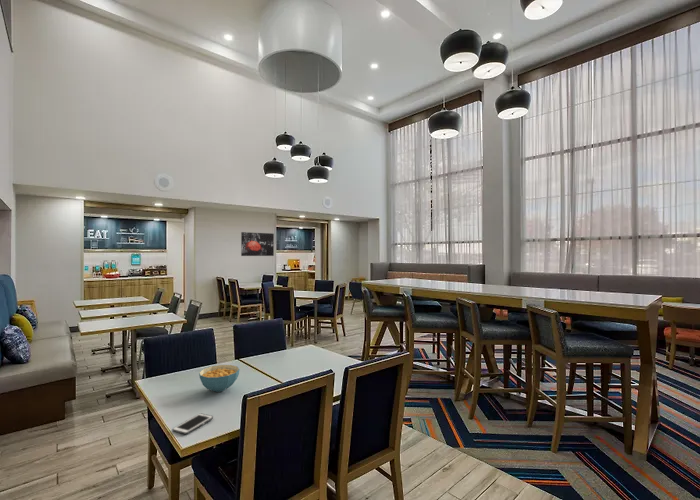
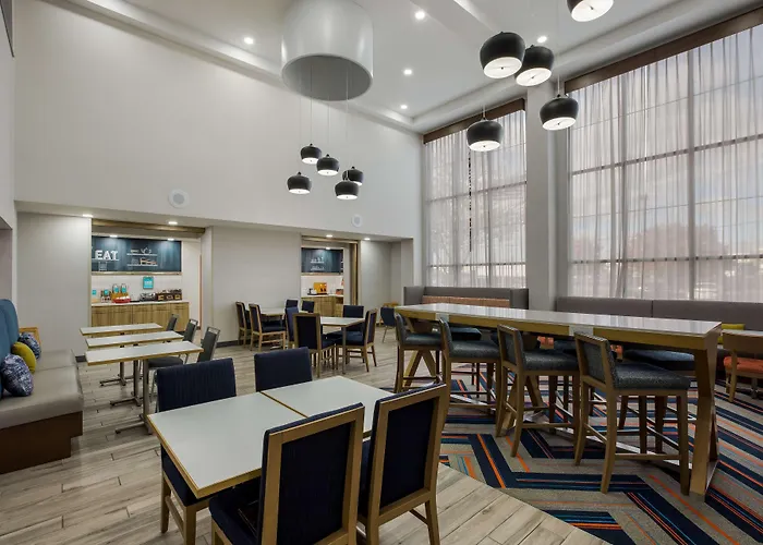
- cereal bowl (219, 380)
- wall art (258, 244)
- cell phone (193, 423)
